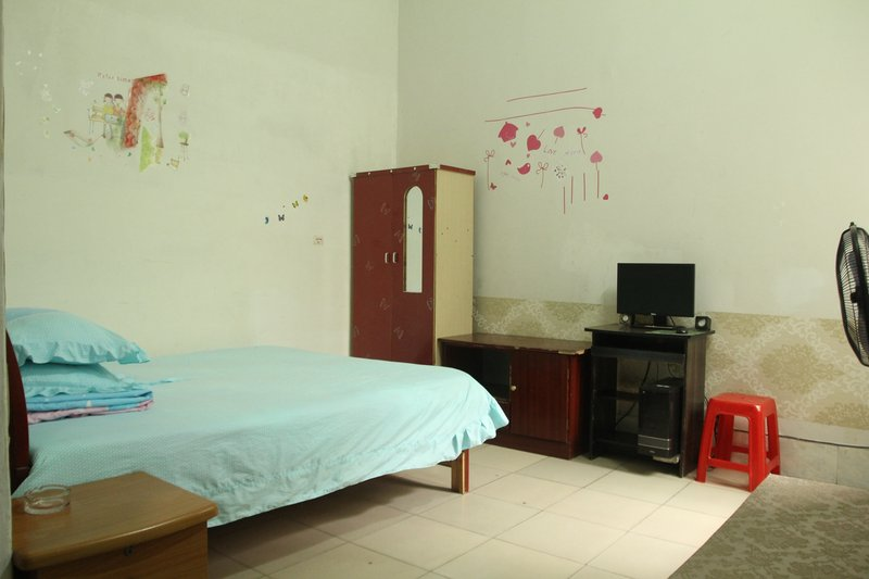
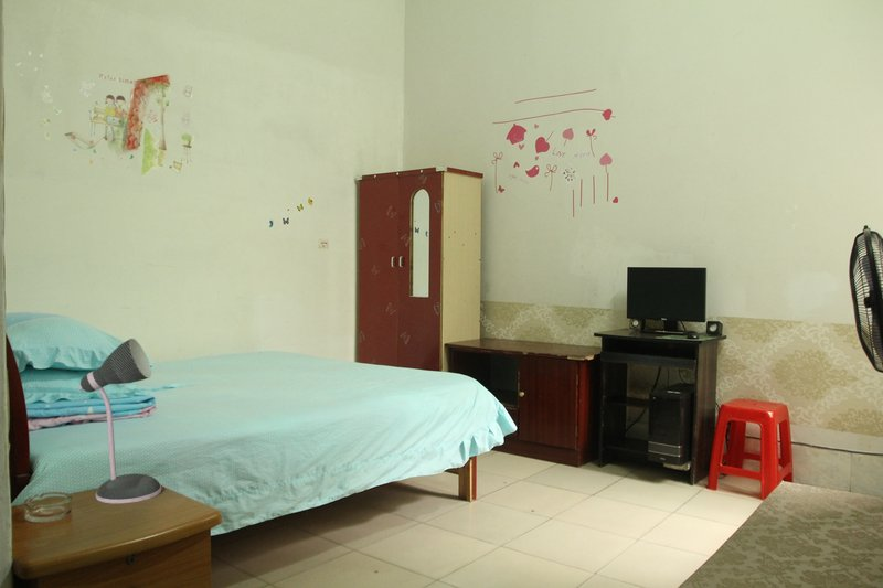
+ desk lamp (111, 416)
